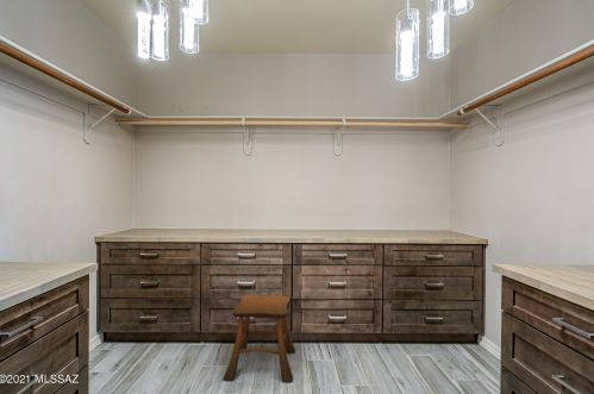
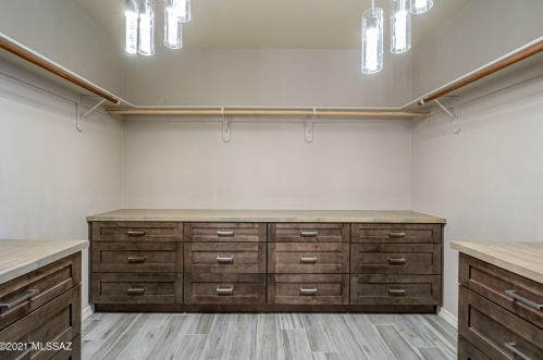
- stool (262, 332)
